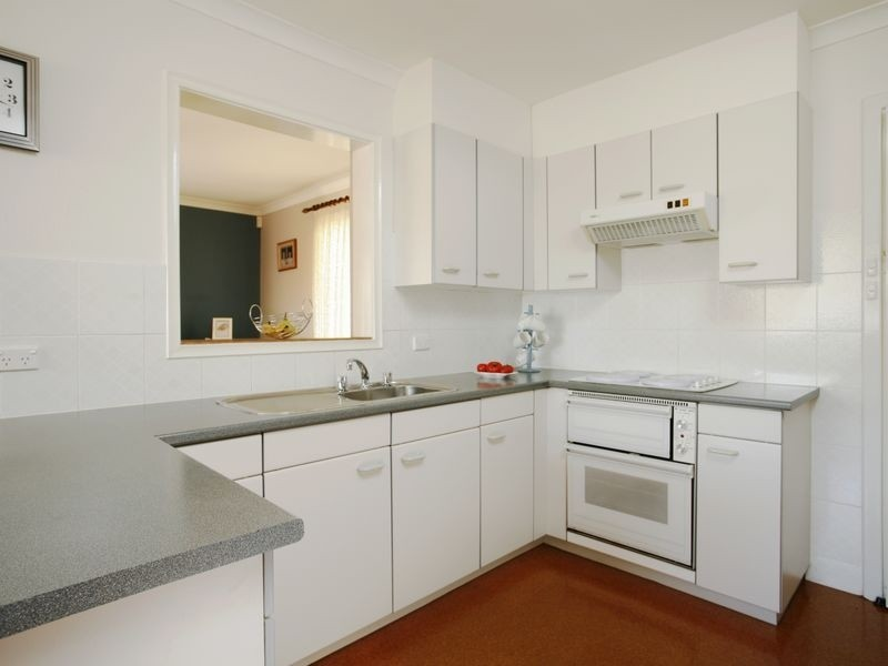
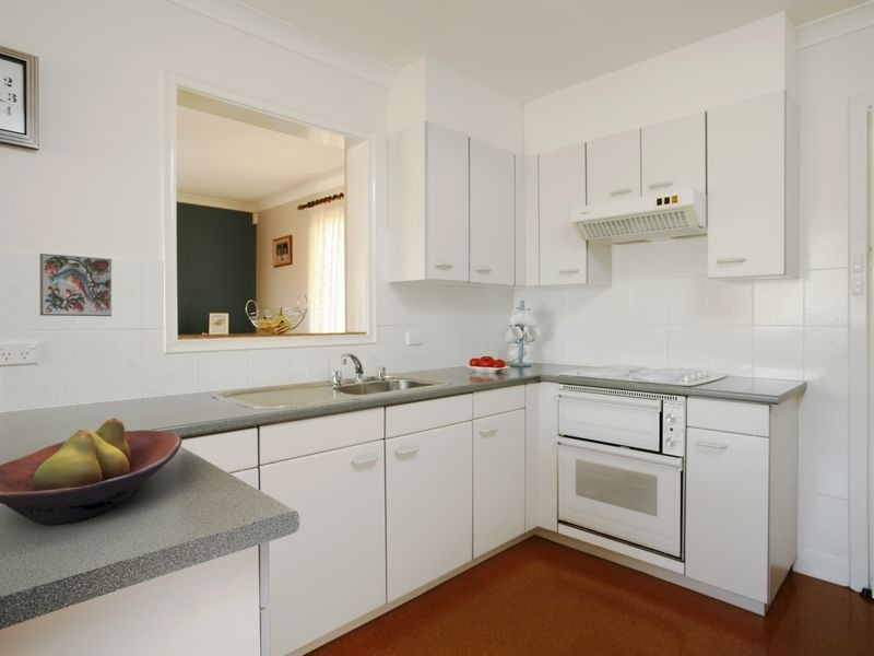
+ fruit bowl (93, 458)
+ decorative tile (78, 285)
